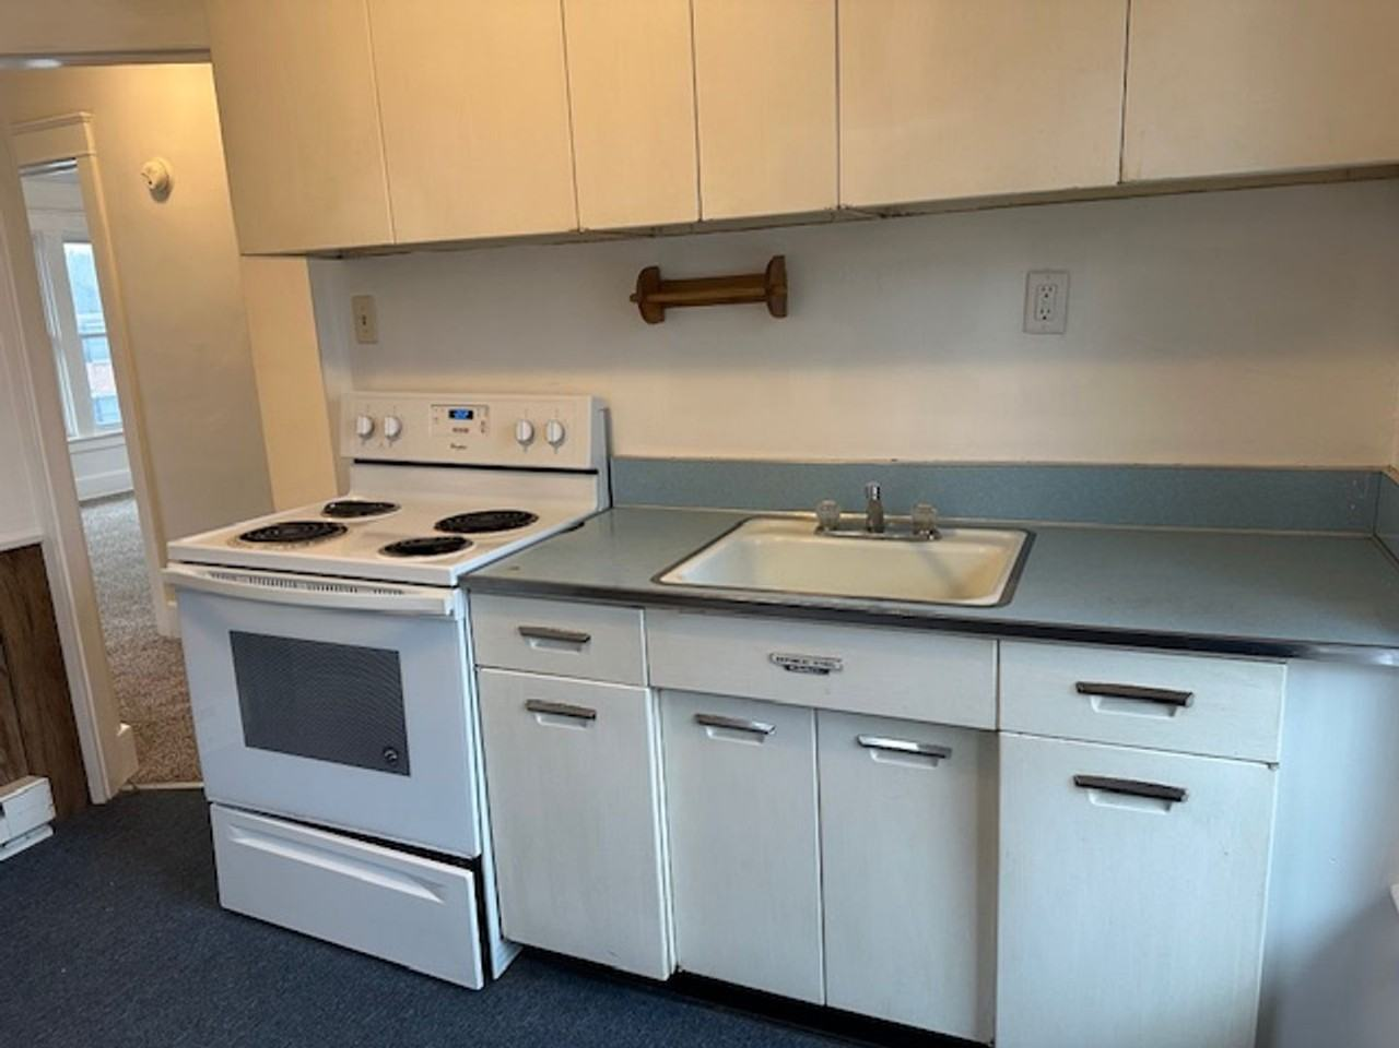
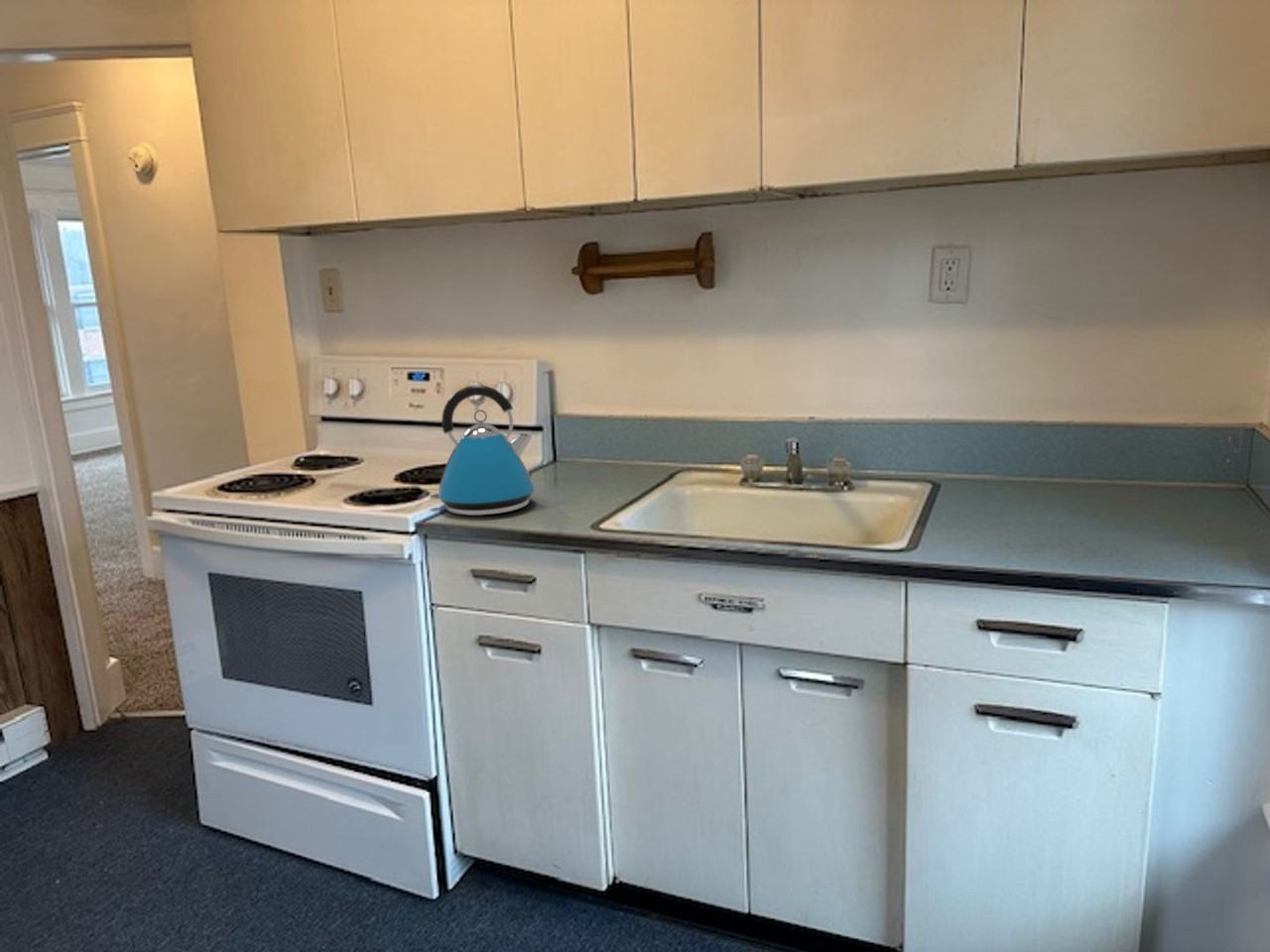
+ kettle (479, 445)
